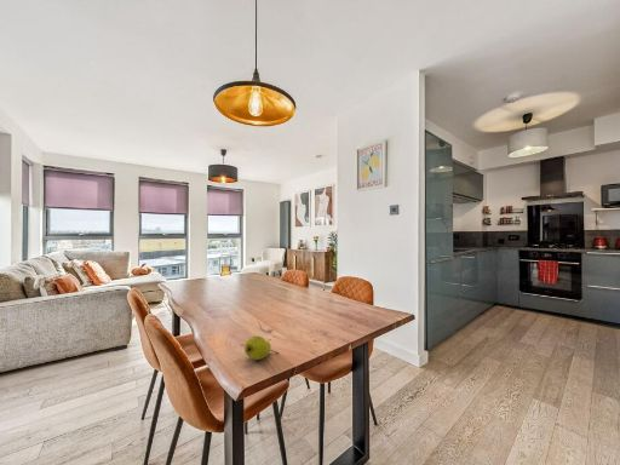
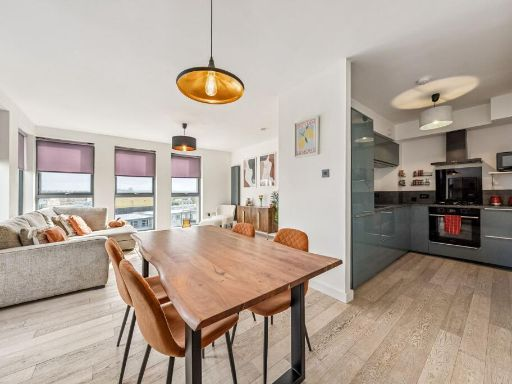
- fruit (260, 346)
